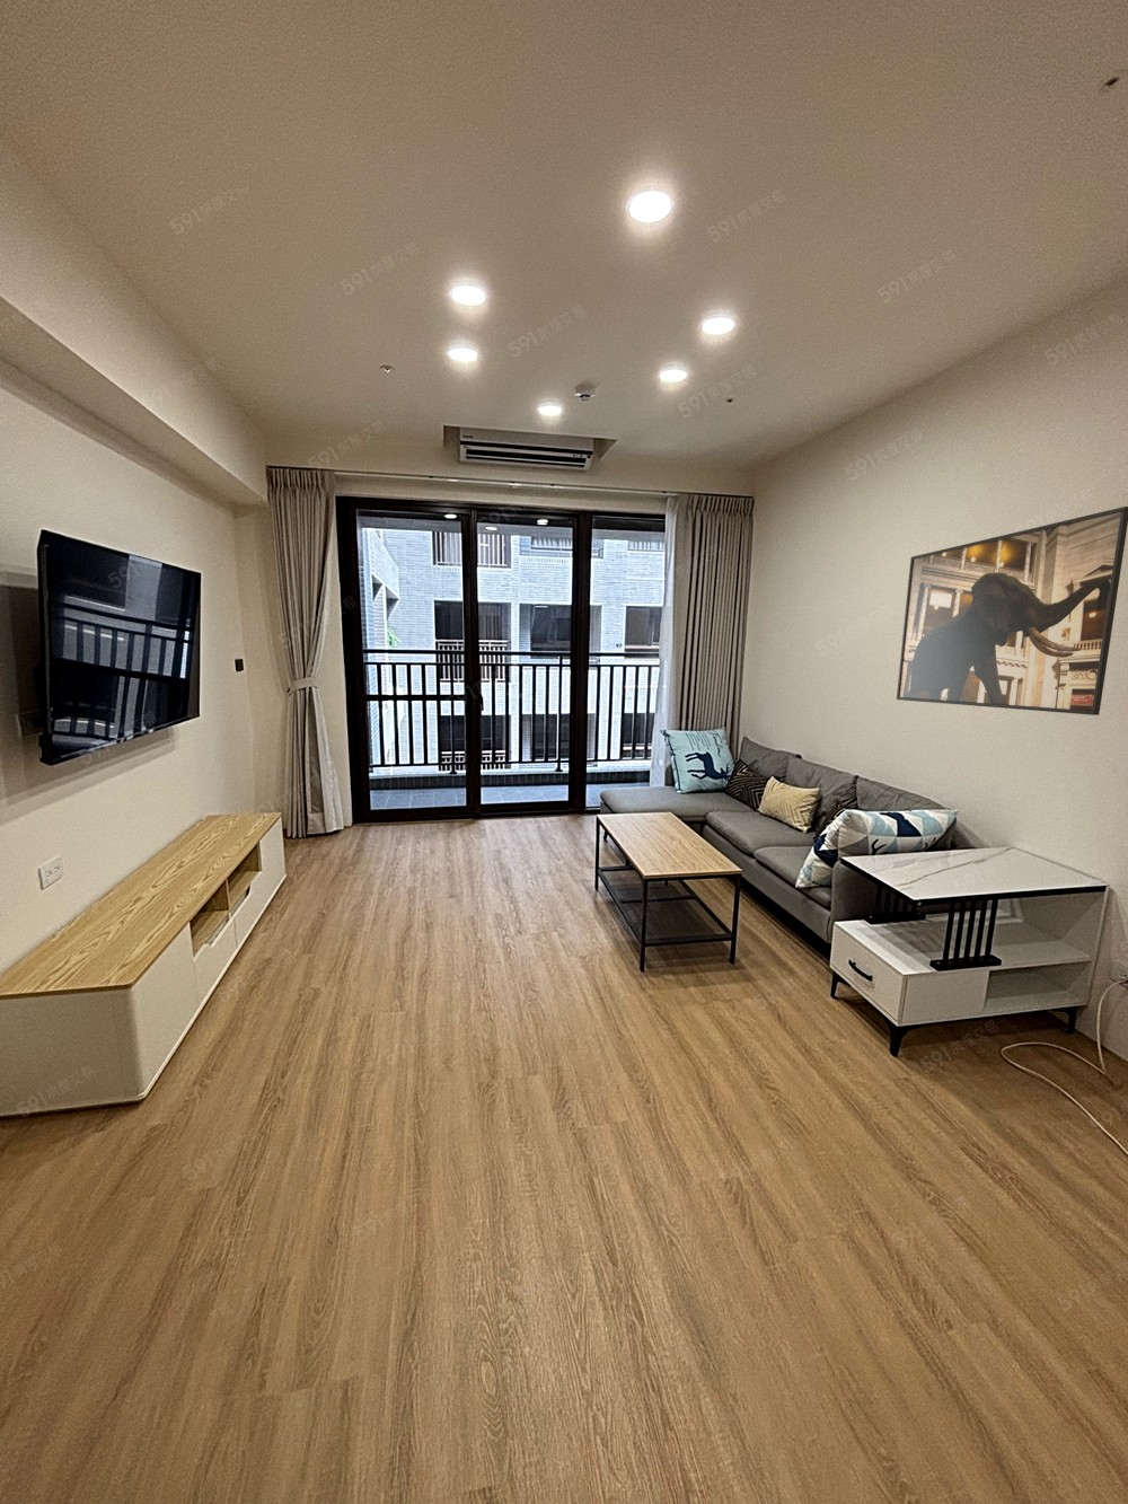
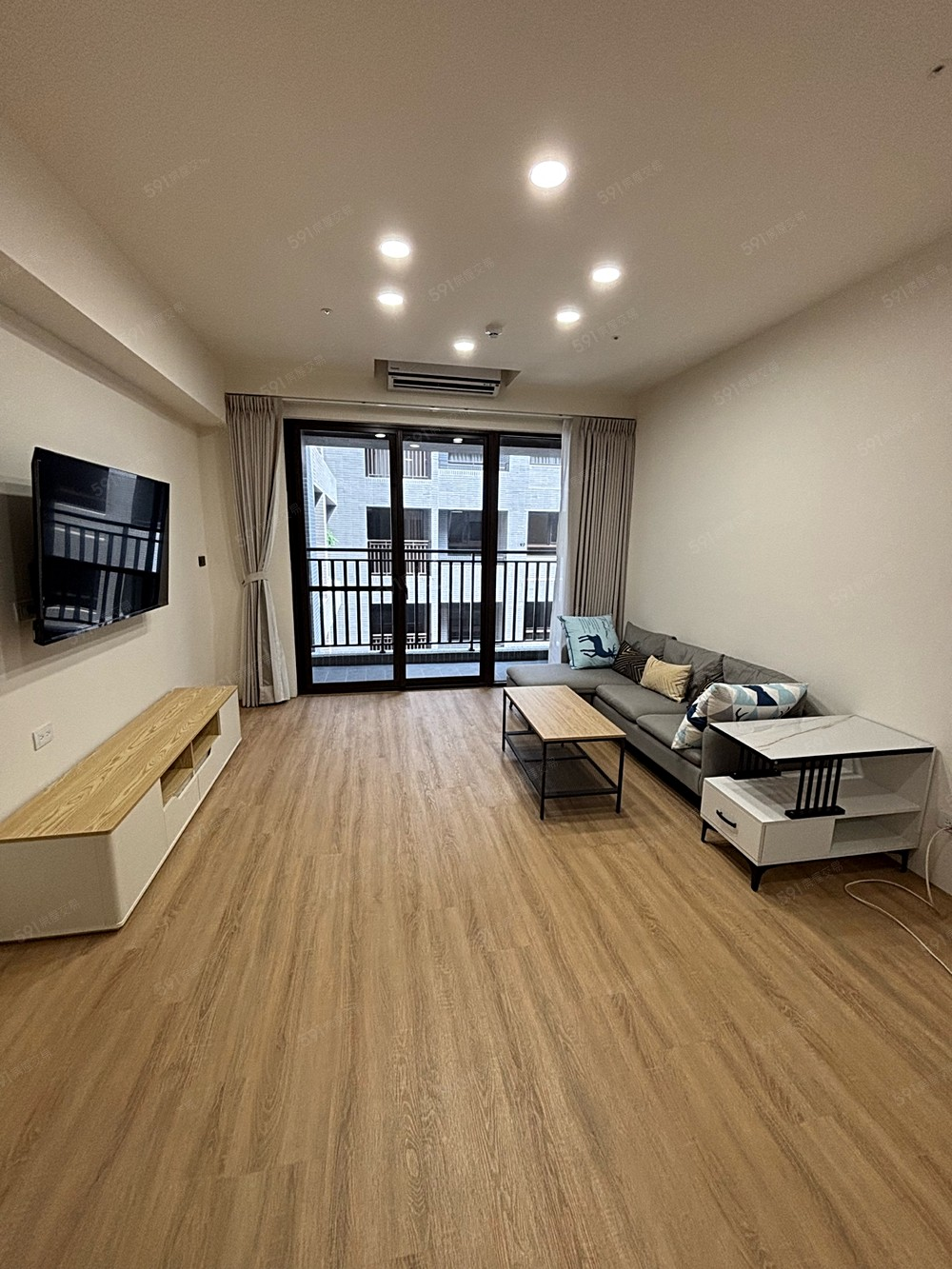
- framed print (989, 622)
